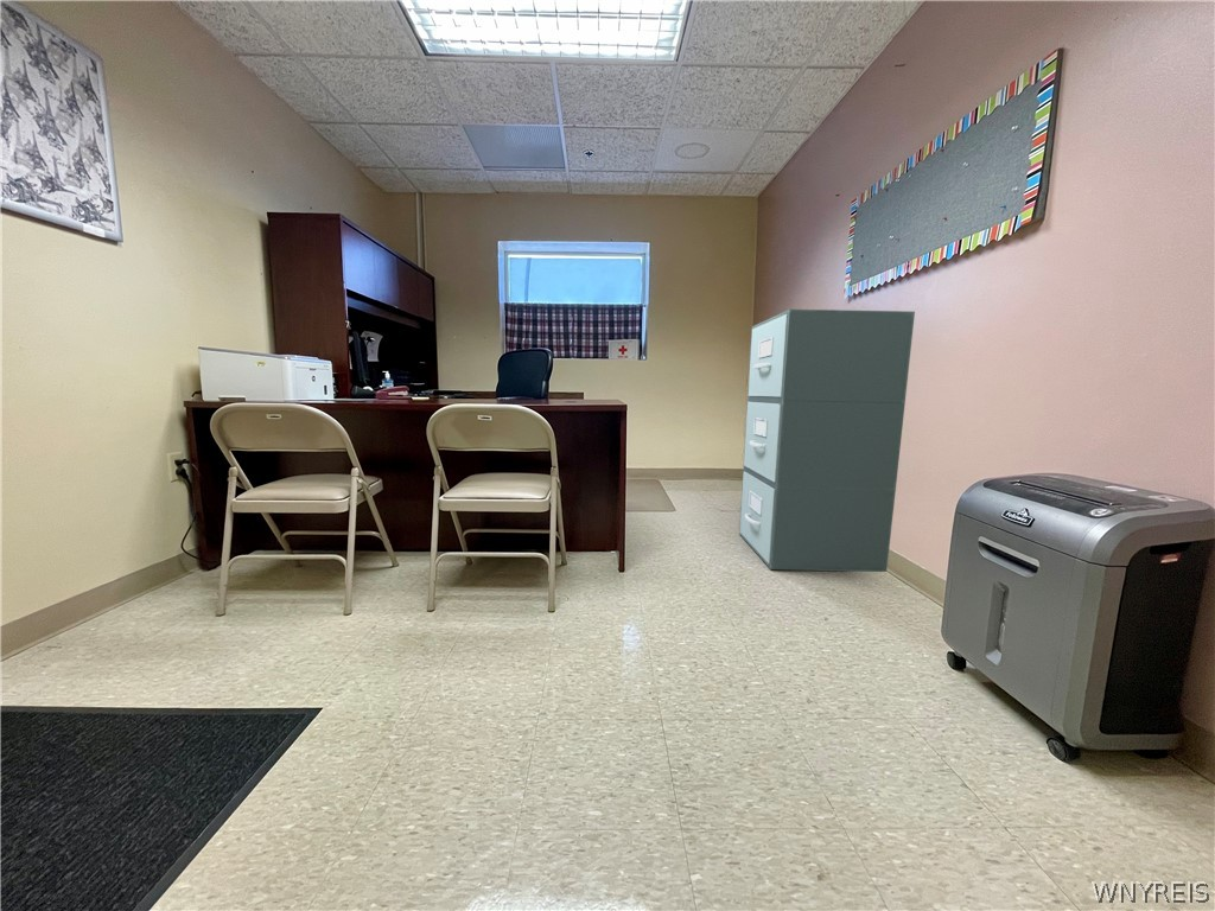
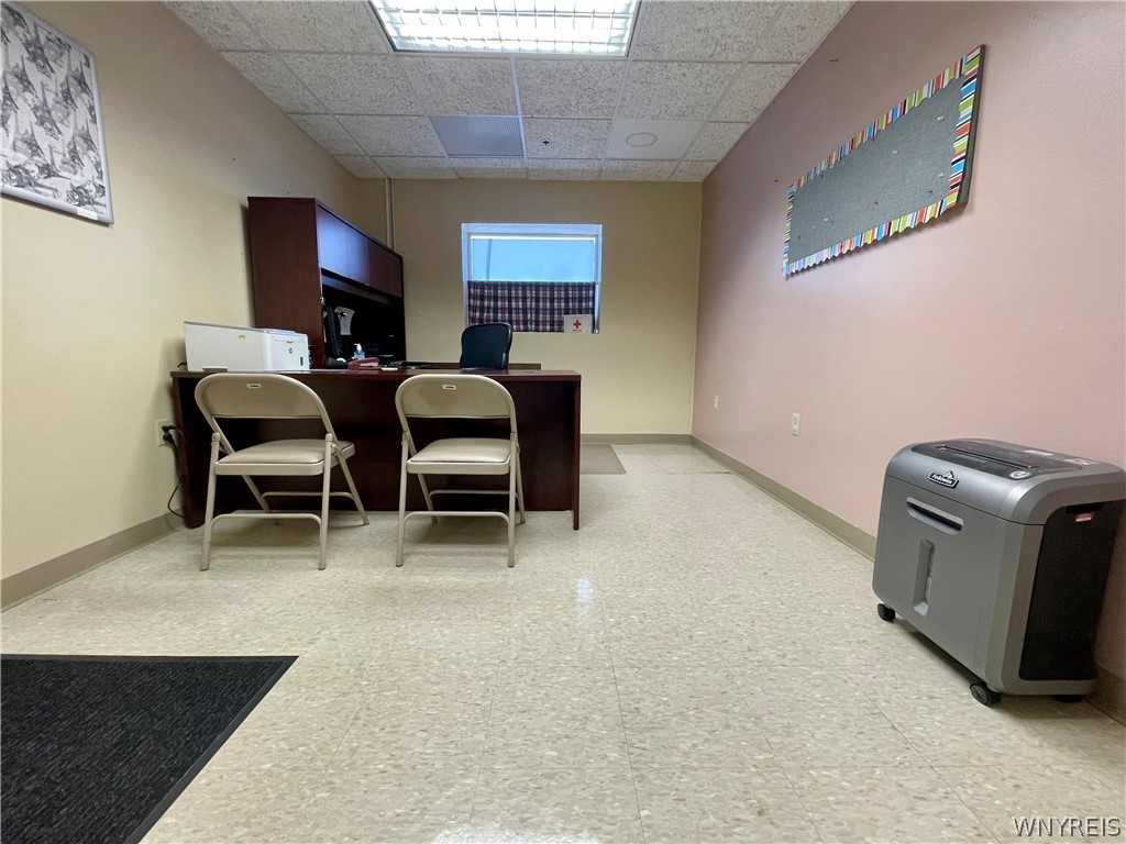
- filing cabinet (809, 439)
